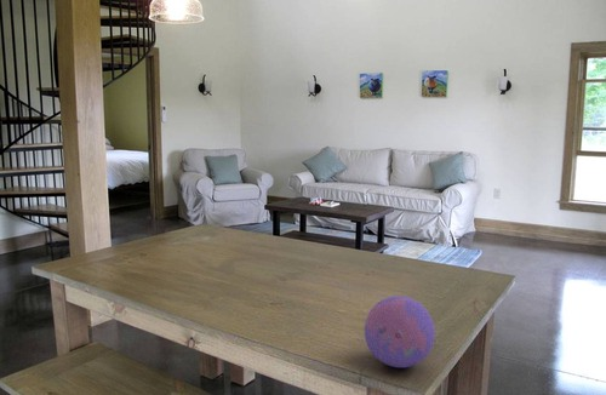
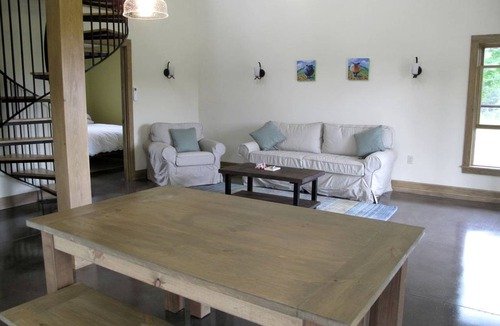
- decorative ball (399, 331)
